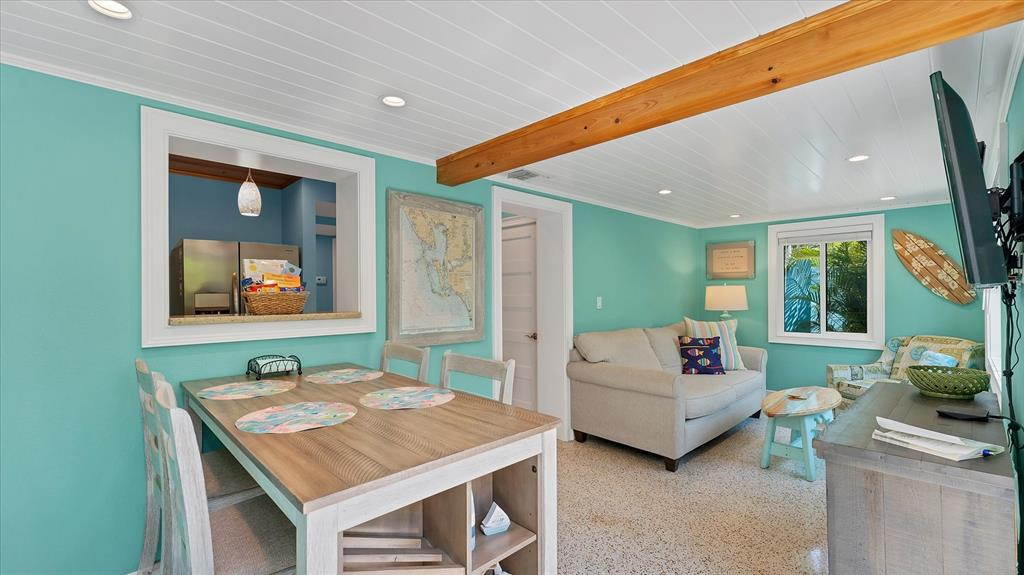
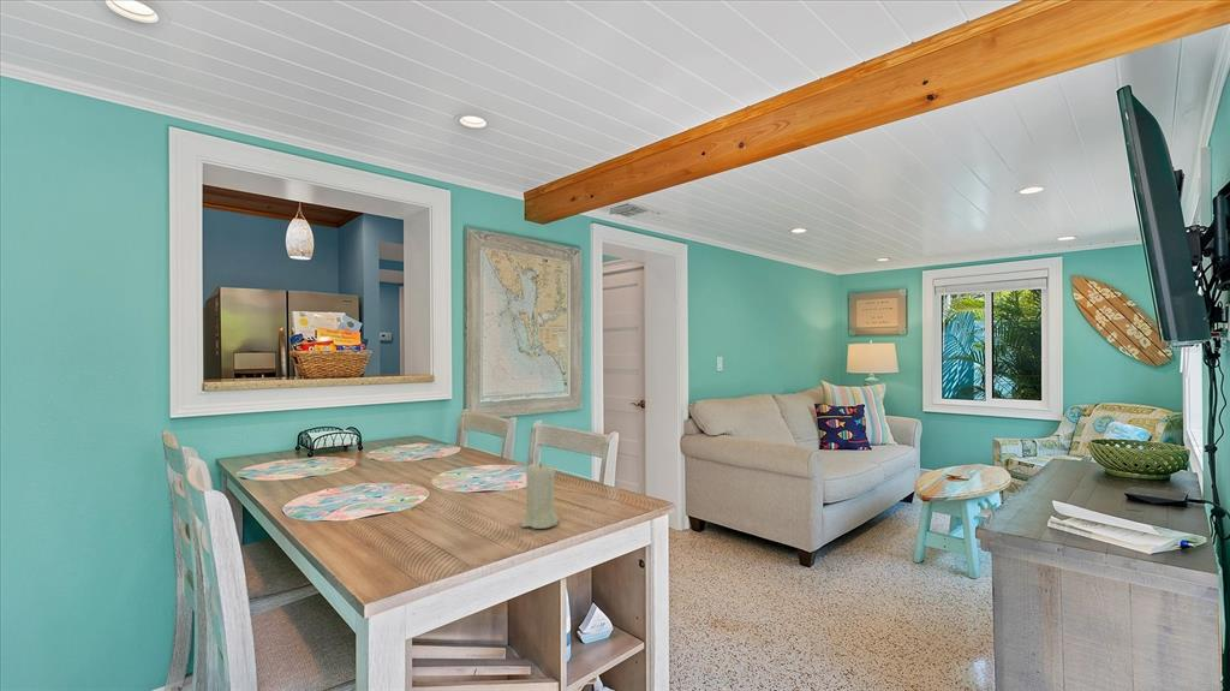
+ candle (539, 493)
